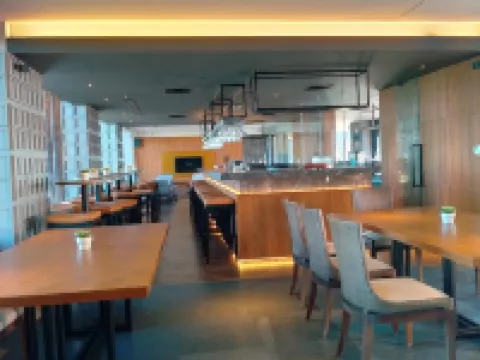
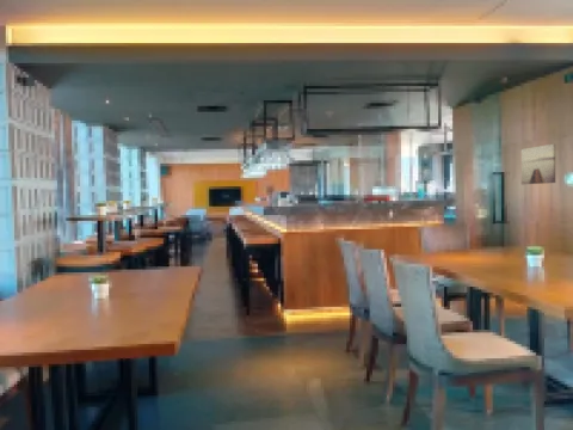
+ wall art (537, 165)
